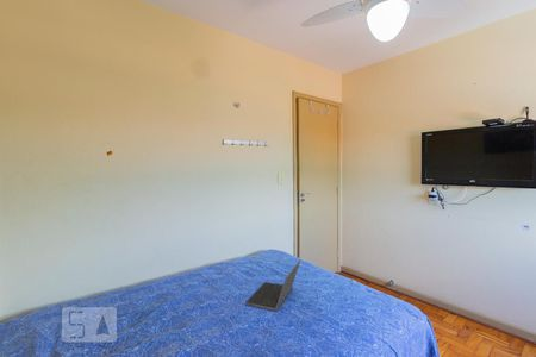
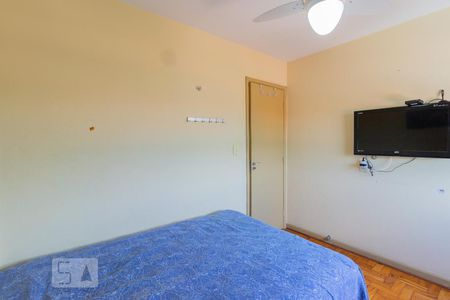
- laptop computer (274, 283)
